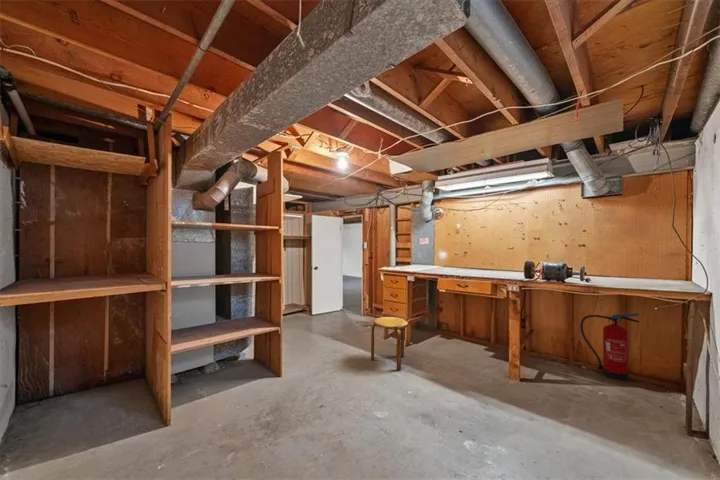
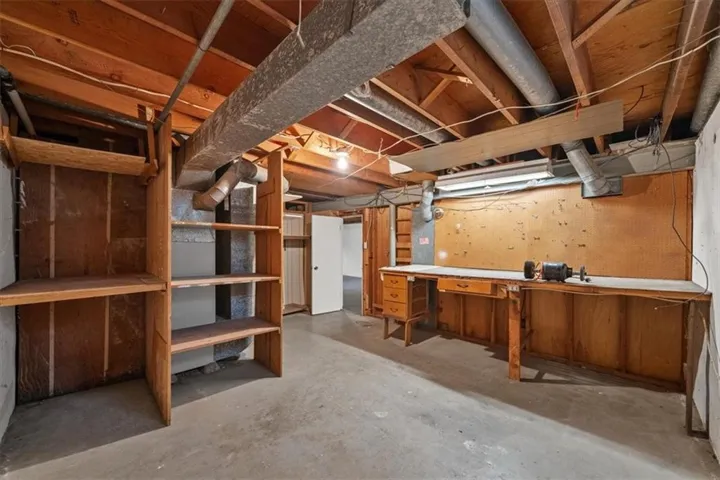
- stool (397, 341)
- fire extinguisher (608, 342)
